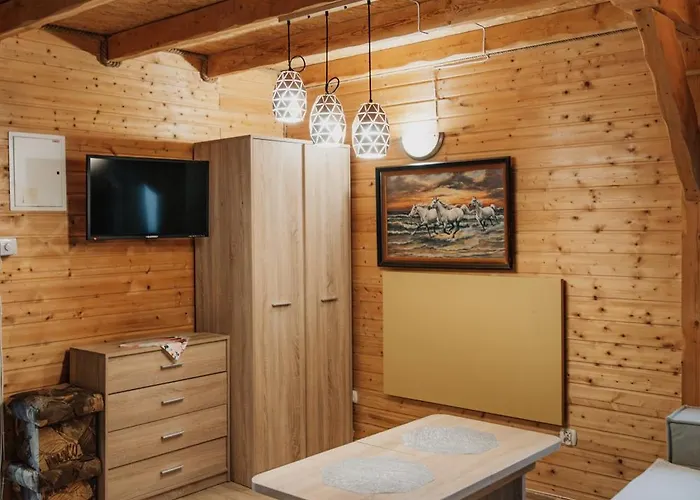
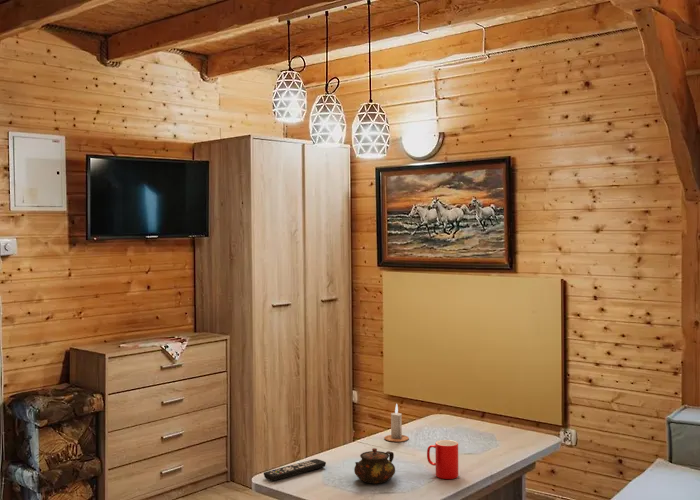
+ remote control (295, 469)
+ candle (396, 420)
+ teapot (374, 464)
+ cup (443, 458)
